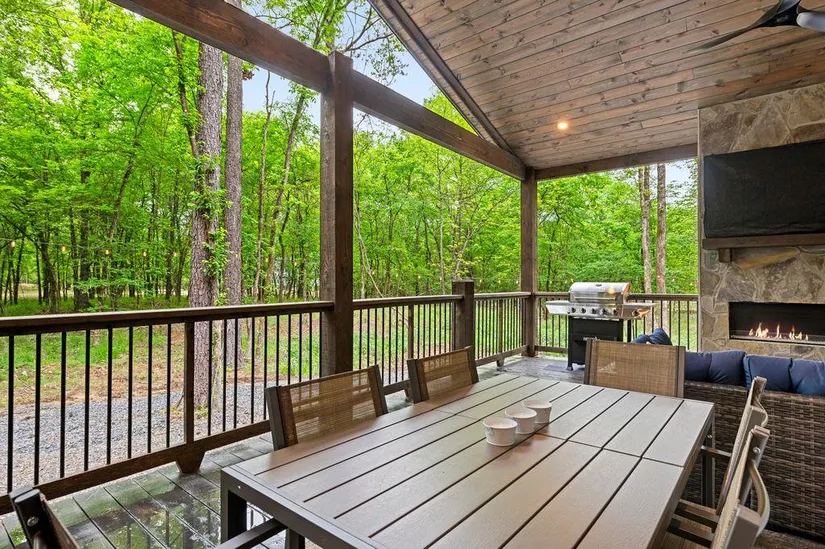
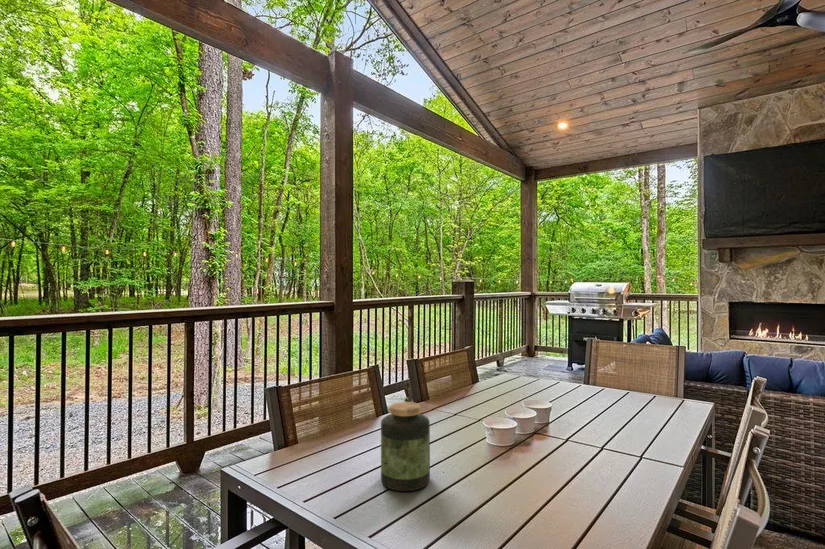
+ jar (405, 442)
